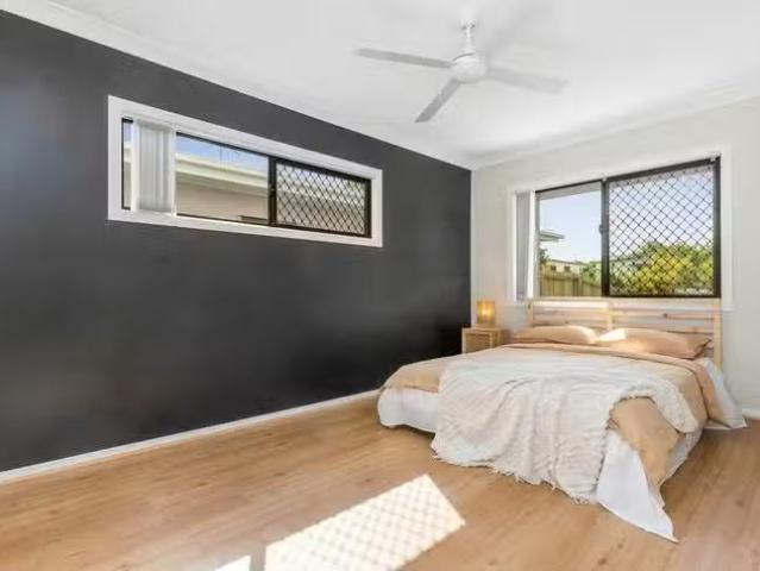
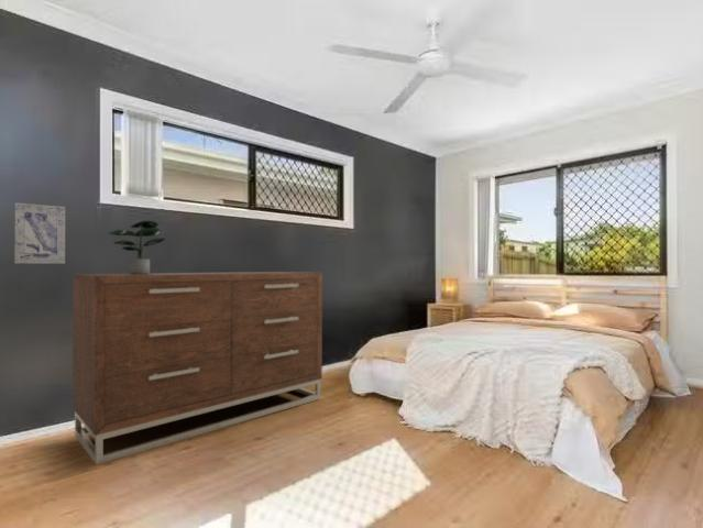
+ wall art (41, 233)
+ potted plant (136, 248)
+ dresser (212, 344)
